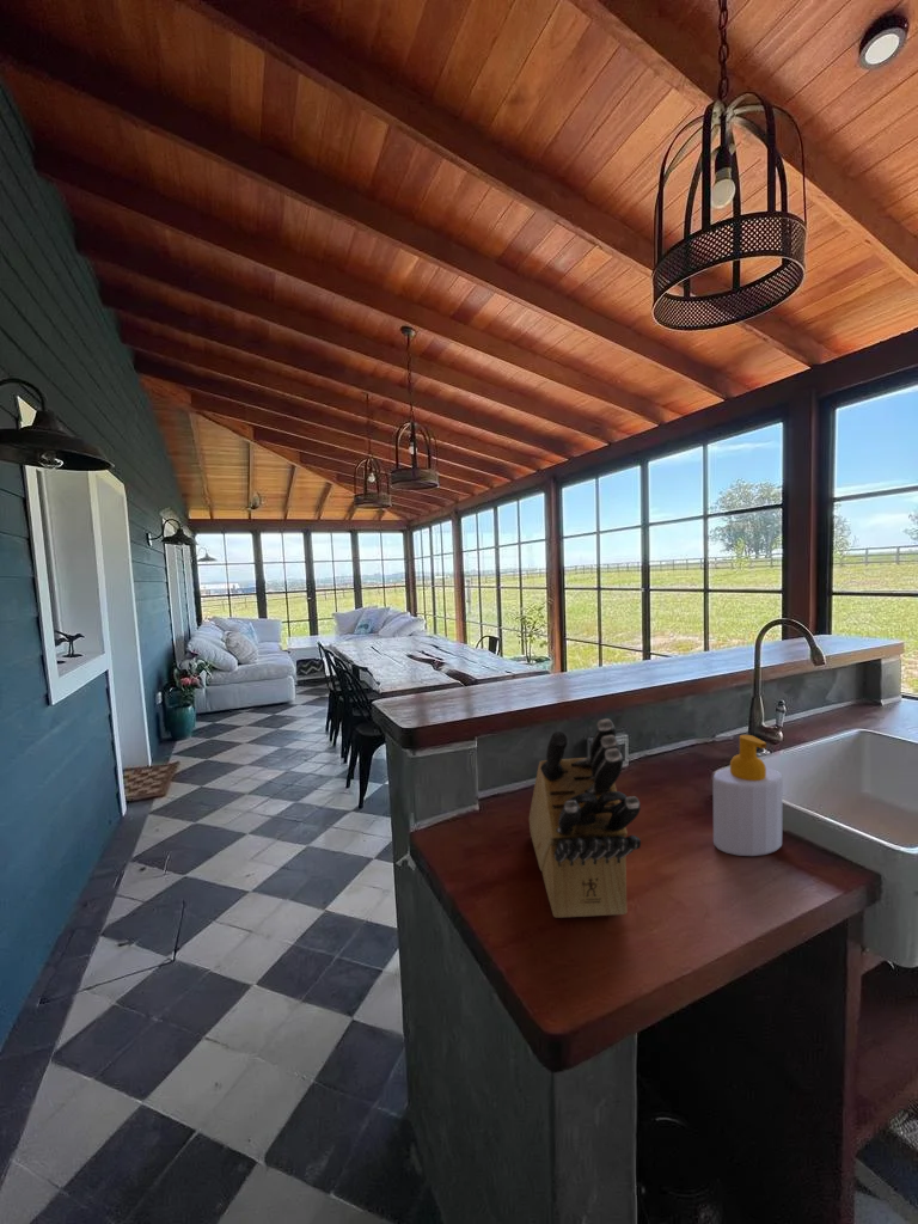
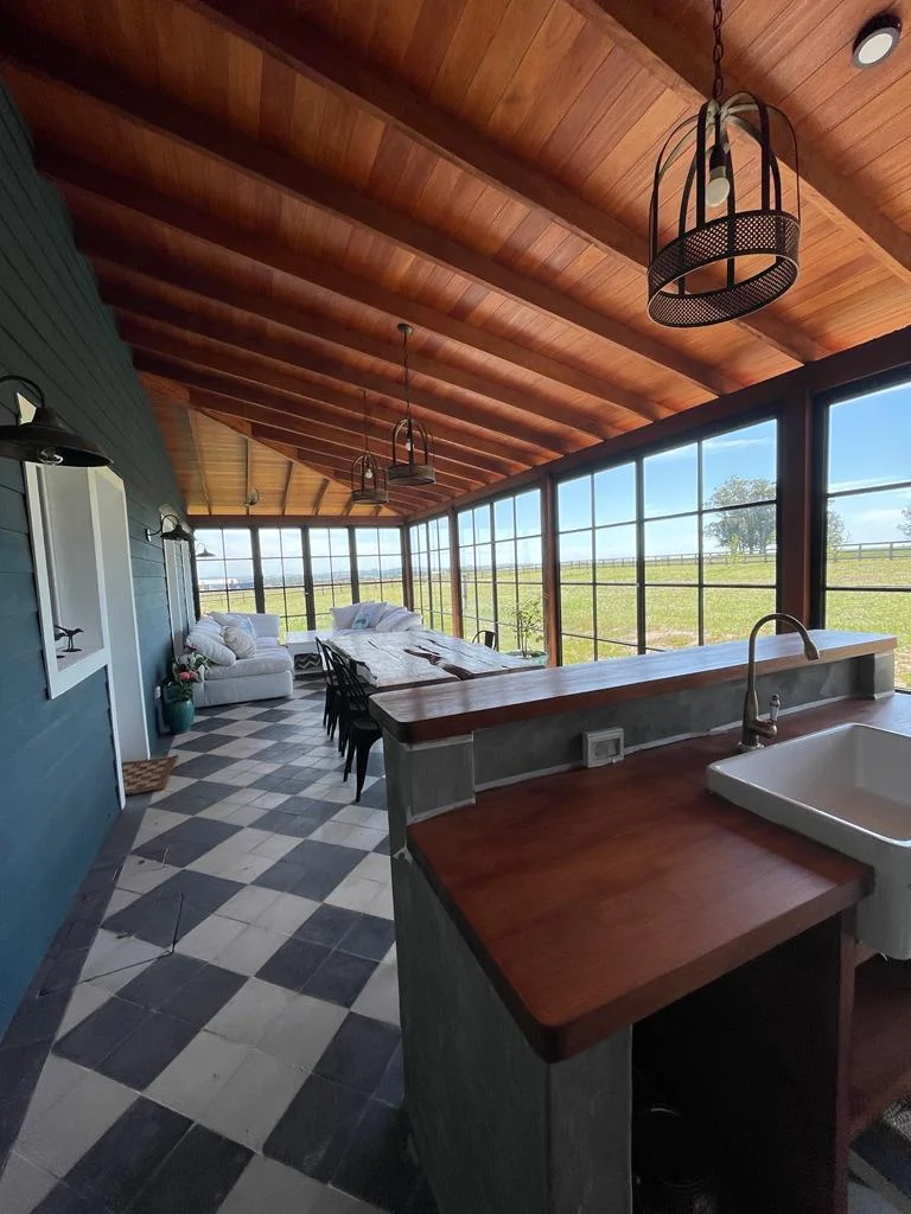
- soap bottle (747, 790)
- knife block (574, 794)
